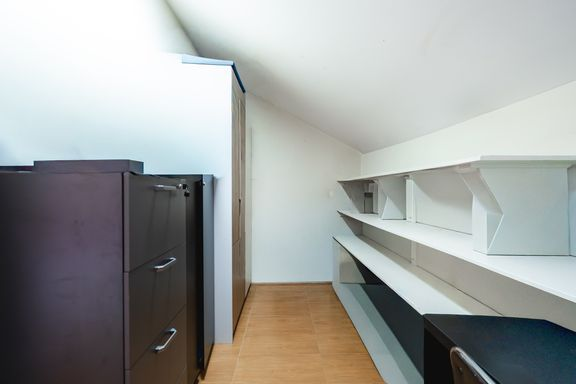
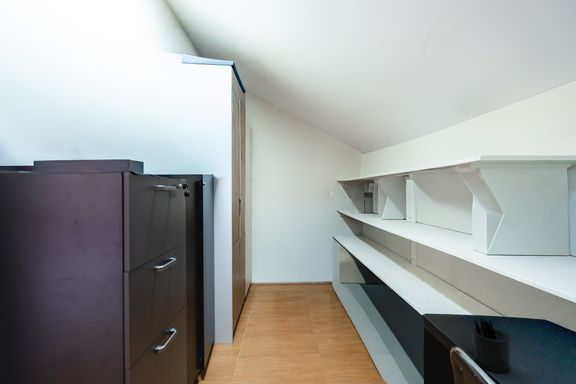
+ pen holder (491, 340)
